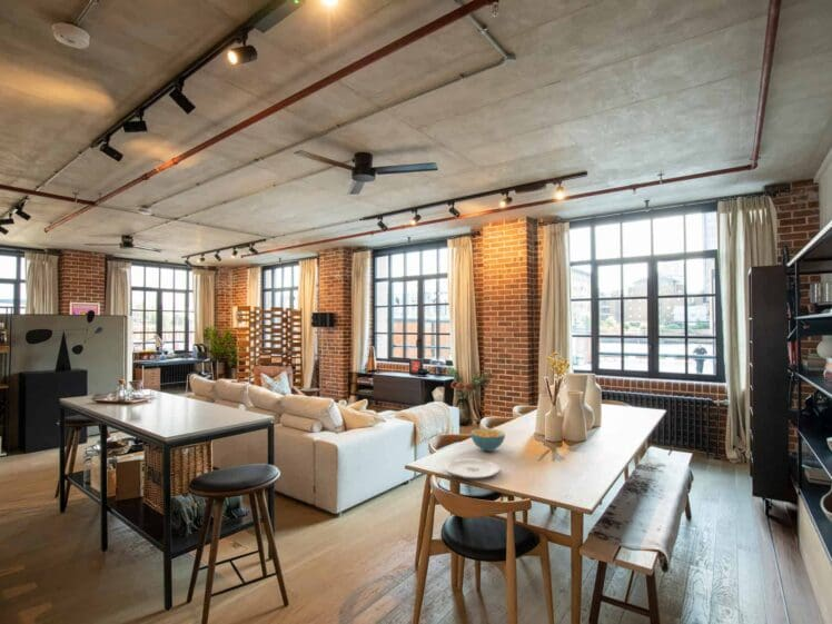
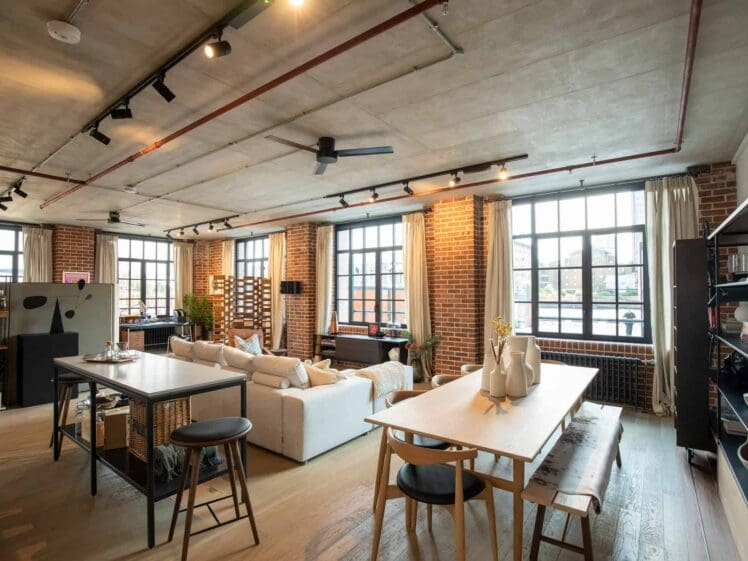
- plate (472, 469)
- cereal bowl (487, 440)
